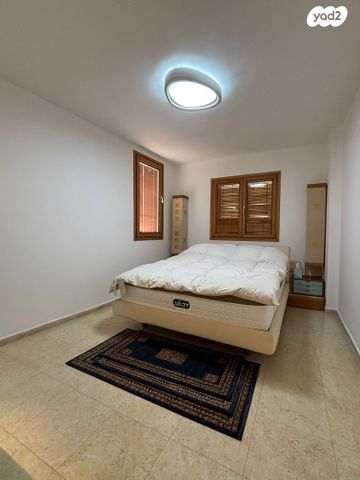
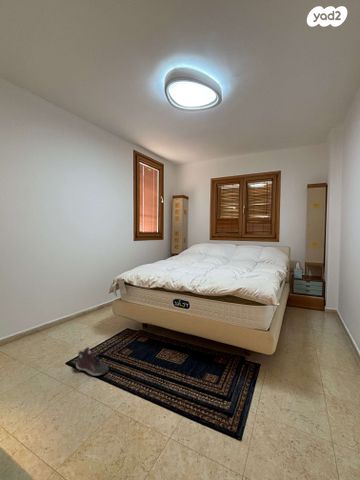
+ sneaker (91, 359)
